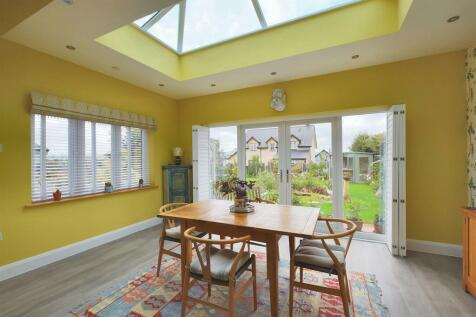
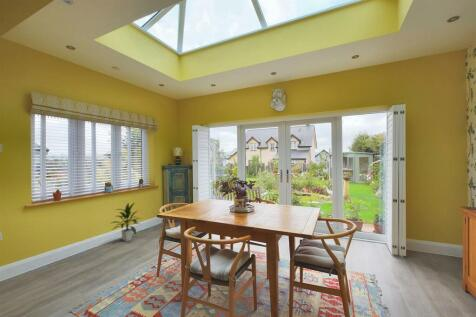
+ indoor plant (127, 221)
